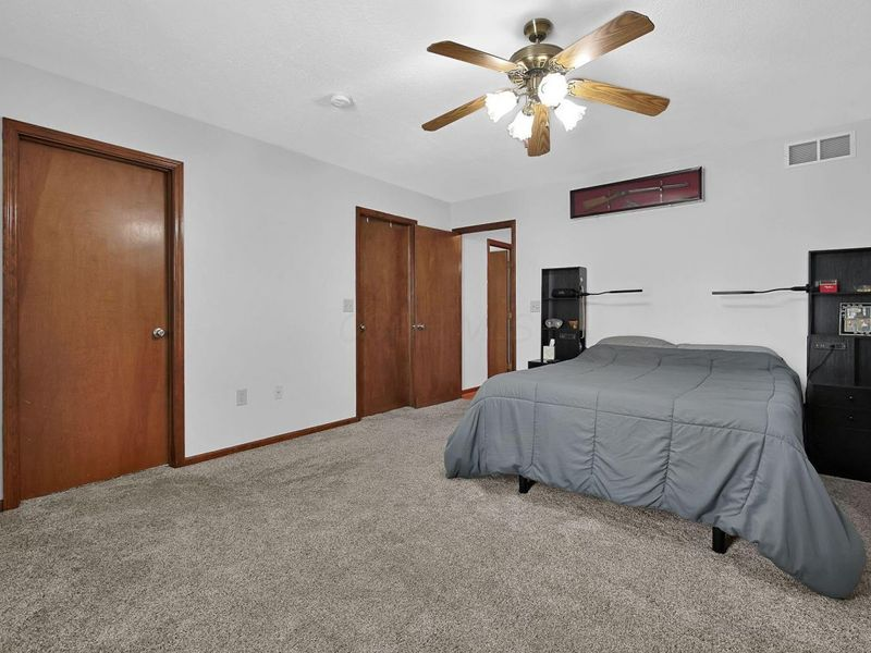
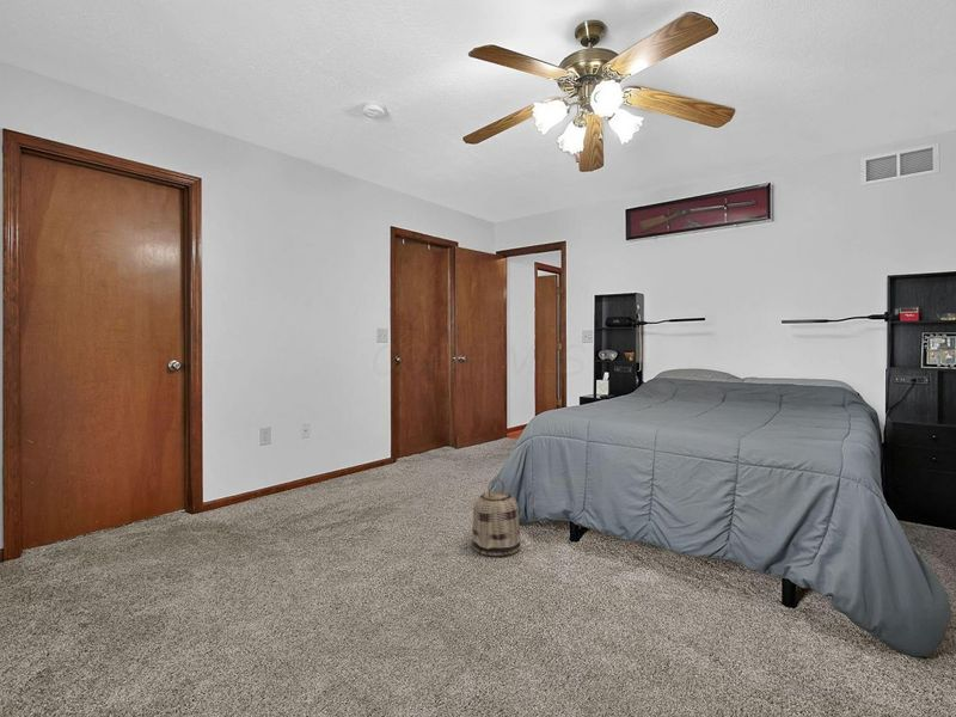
+ basket (496, 513)
